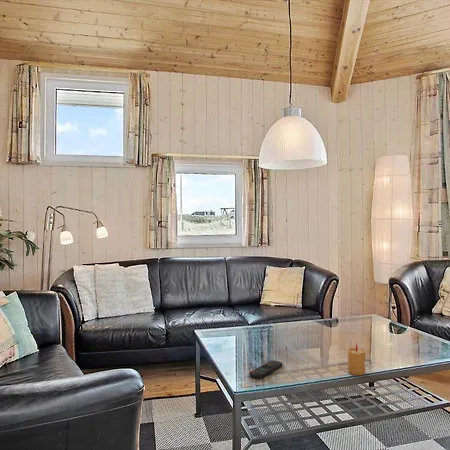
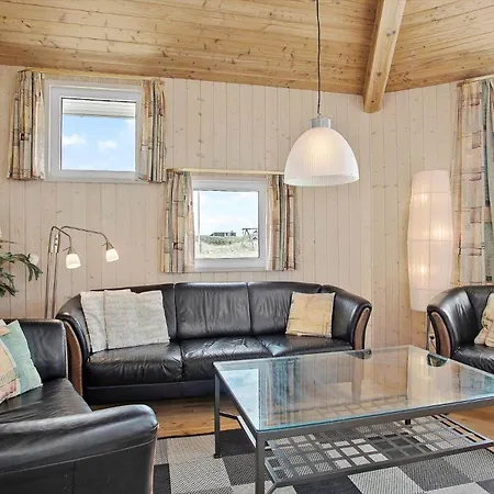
- candle (356, 357)
- remote control (266, 368)
